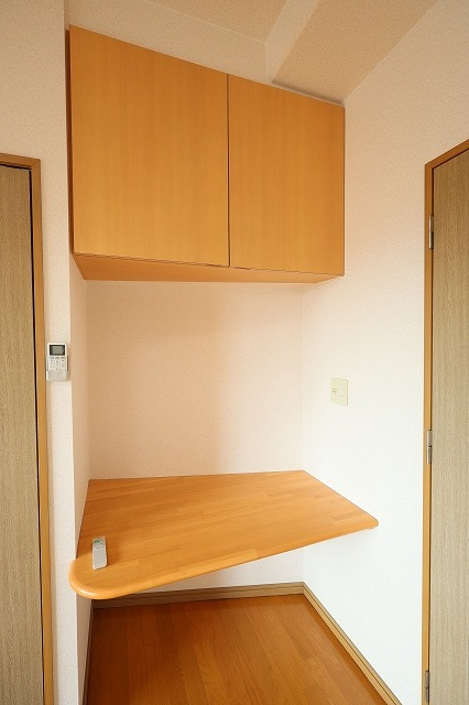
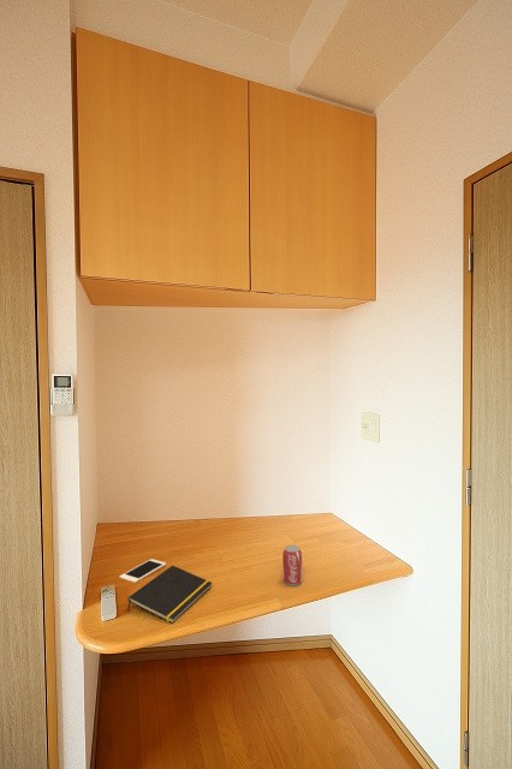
+ cell phone (143, 570)
+ notepad (172, 591)
+ beverage can (292, 565)
